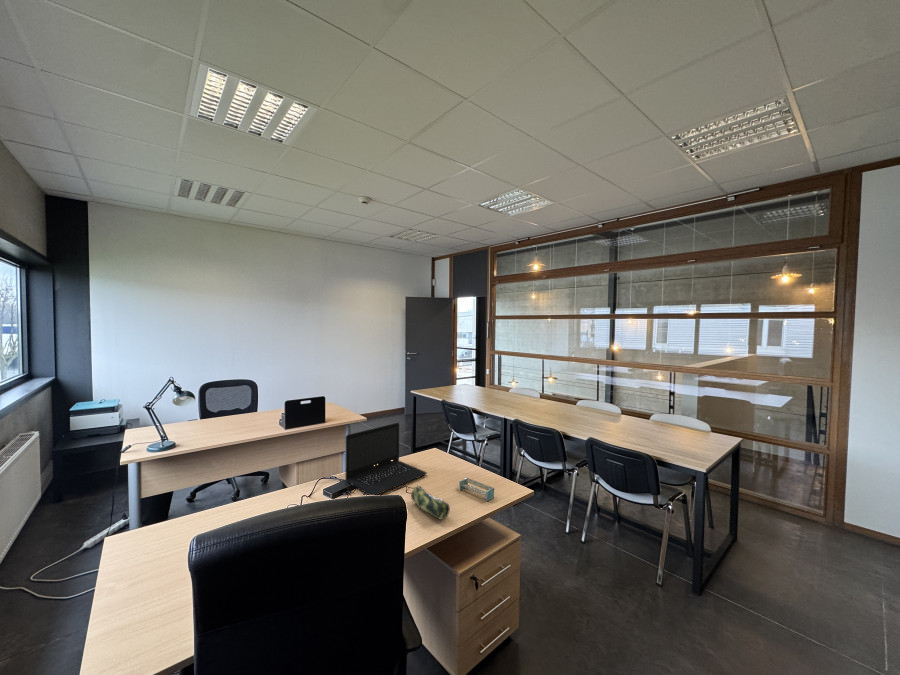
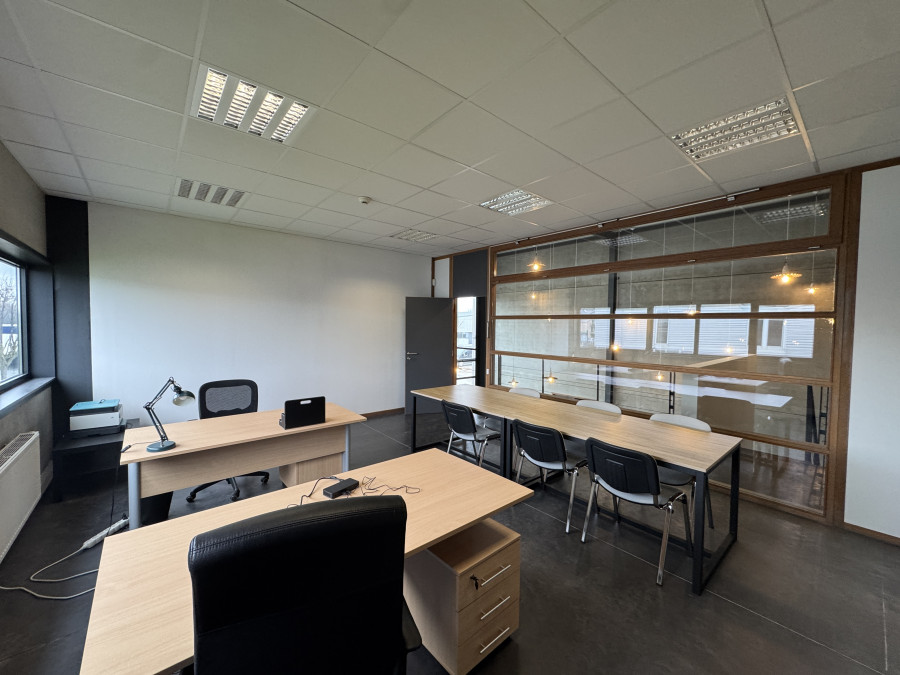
- laptop (387, 455)
- pencil case (428, 501)
- shelf (476, 488)
